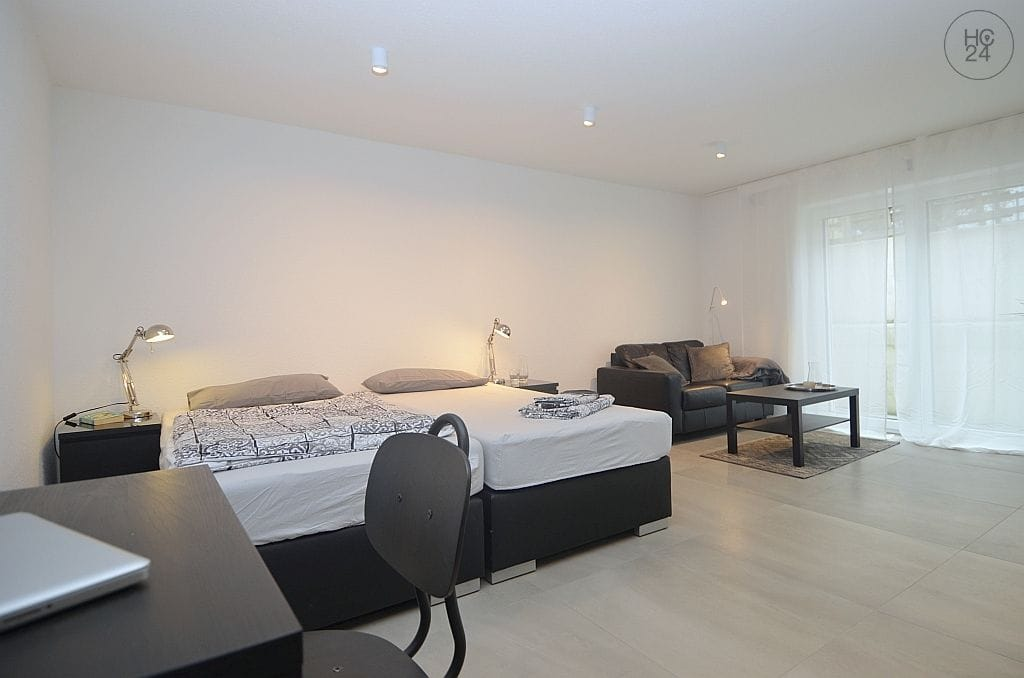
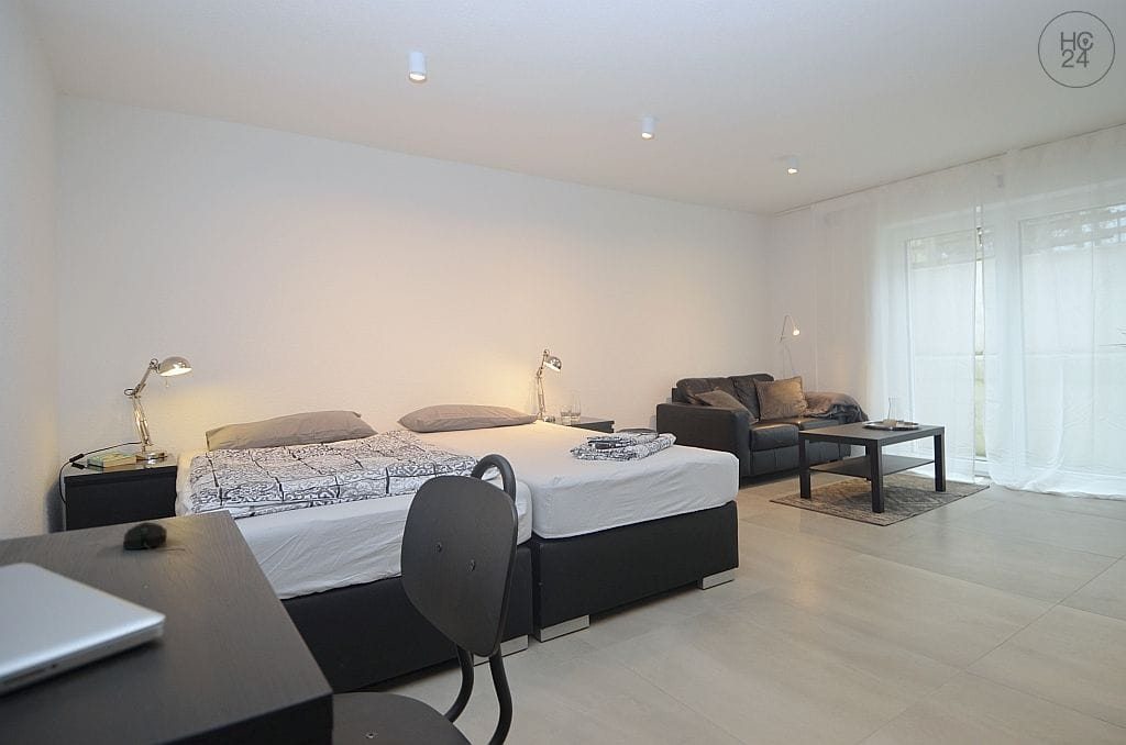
+ computer mouse (154, 535)
